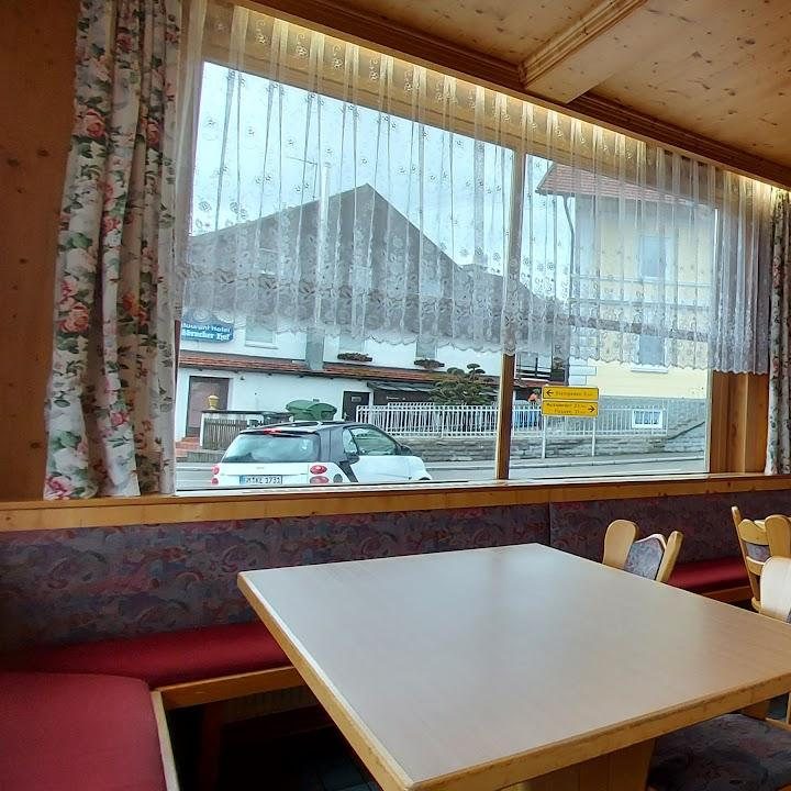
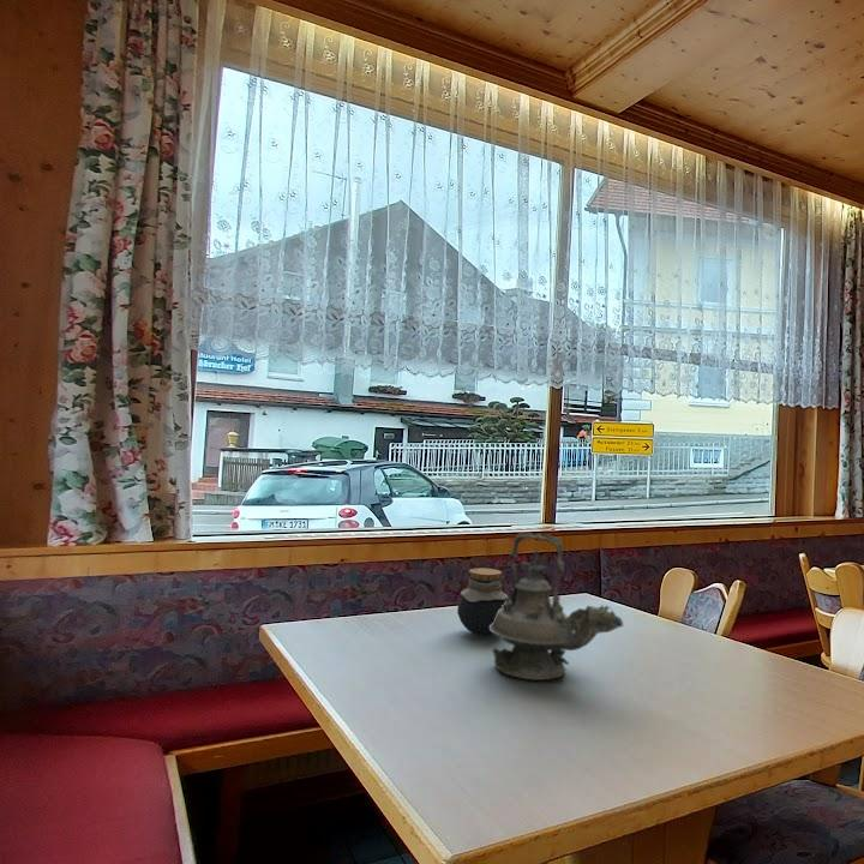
+ teapot (556, 606)
+ jar (486, 601)
